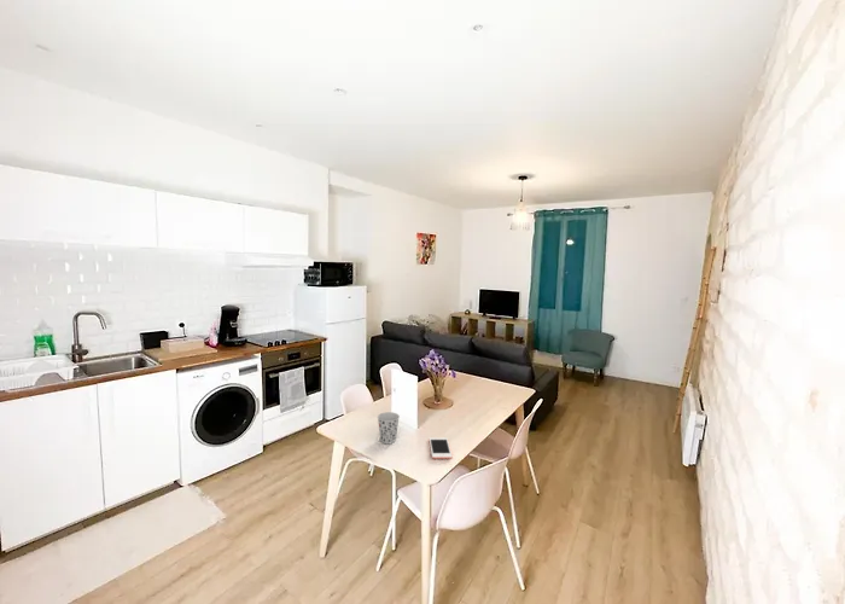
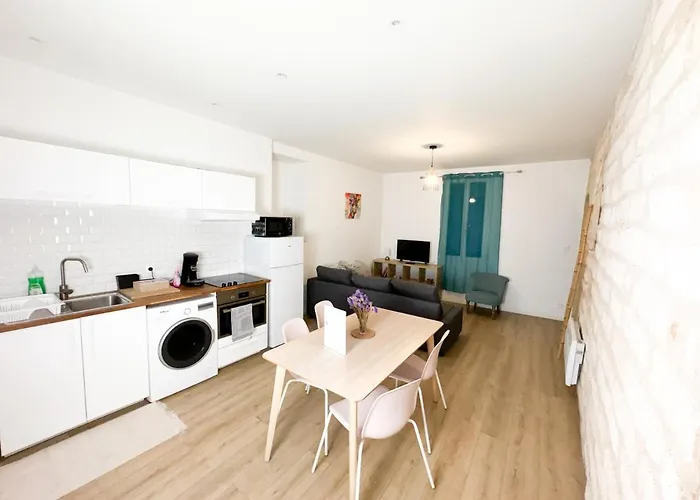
- cell phone (439, 447)
- cup (387, 428)
